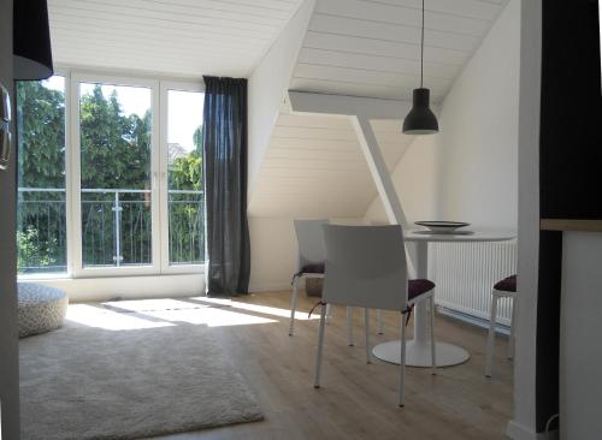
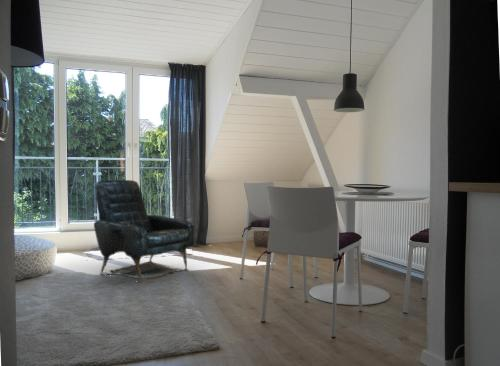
+ armchair (144, 225)
